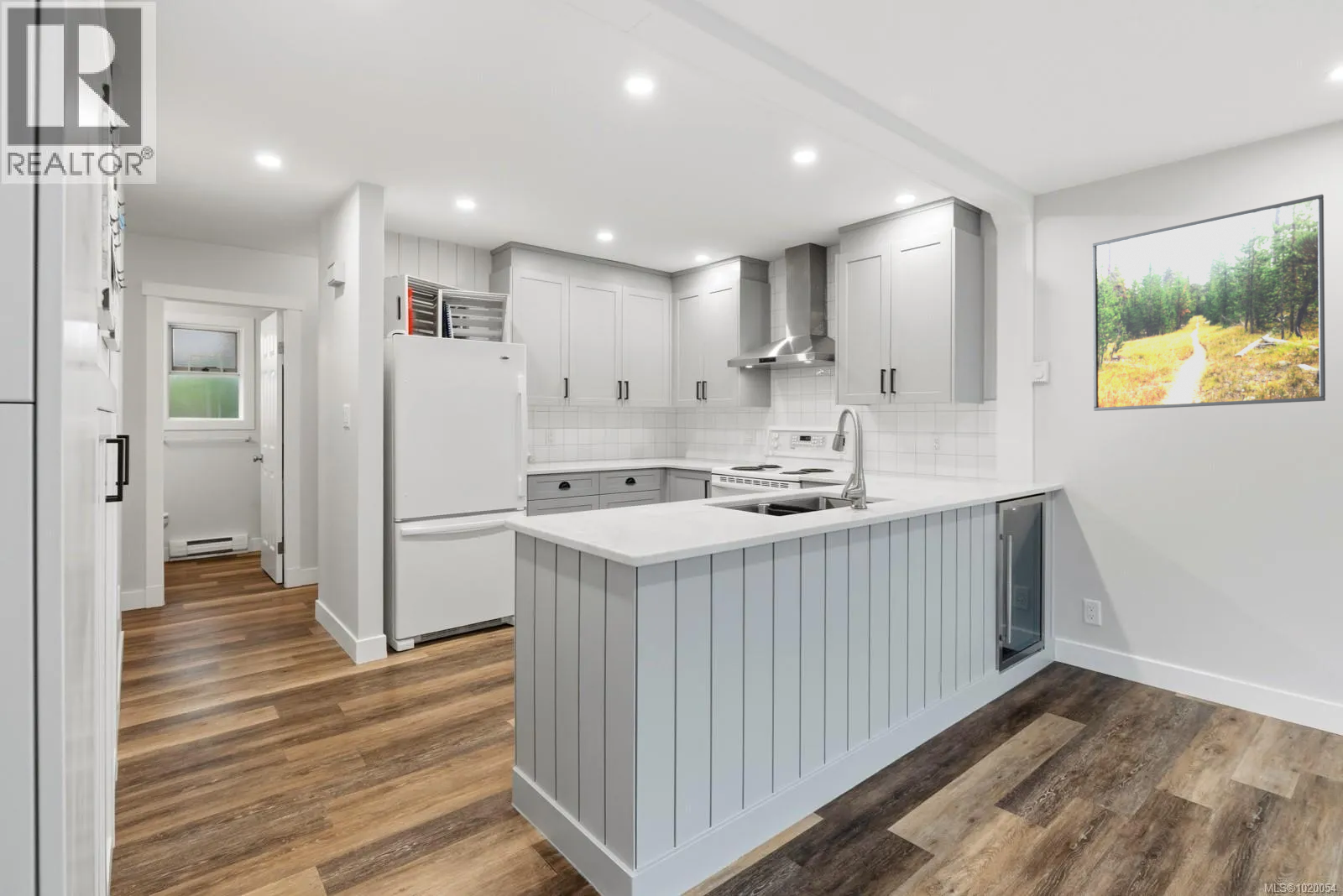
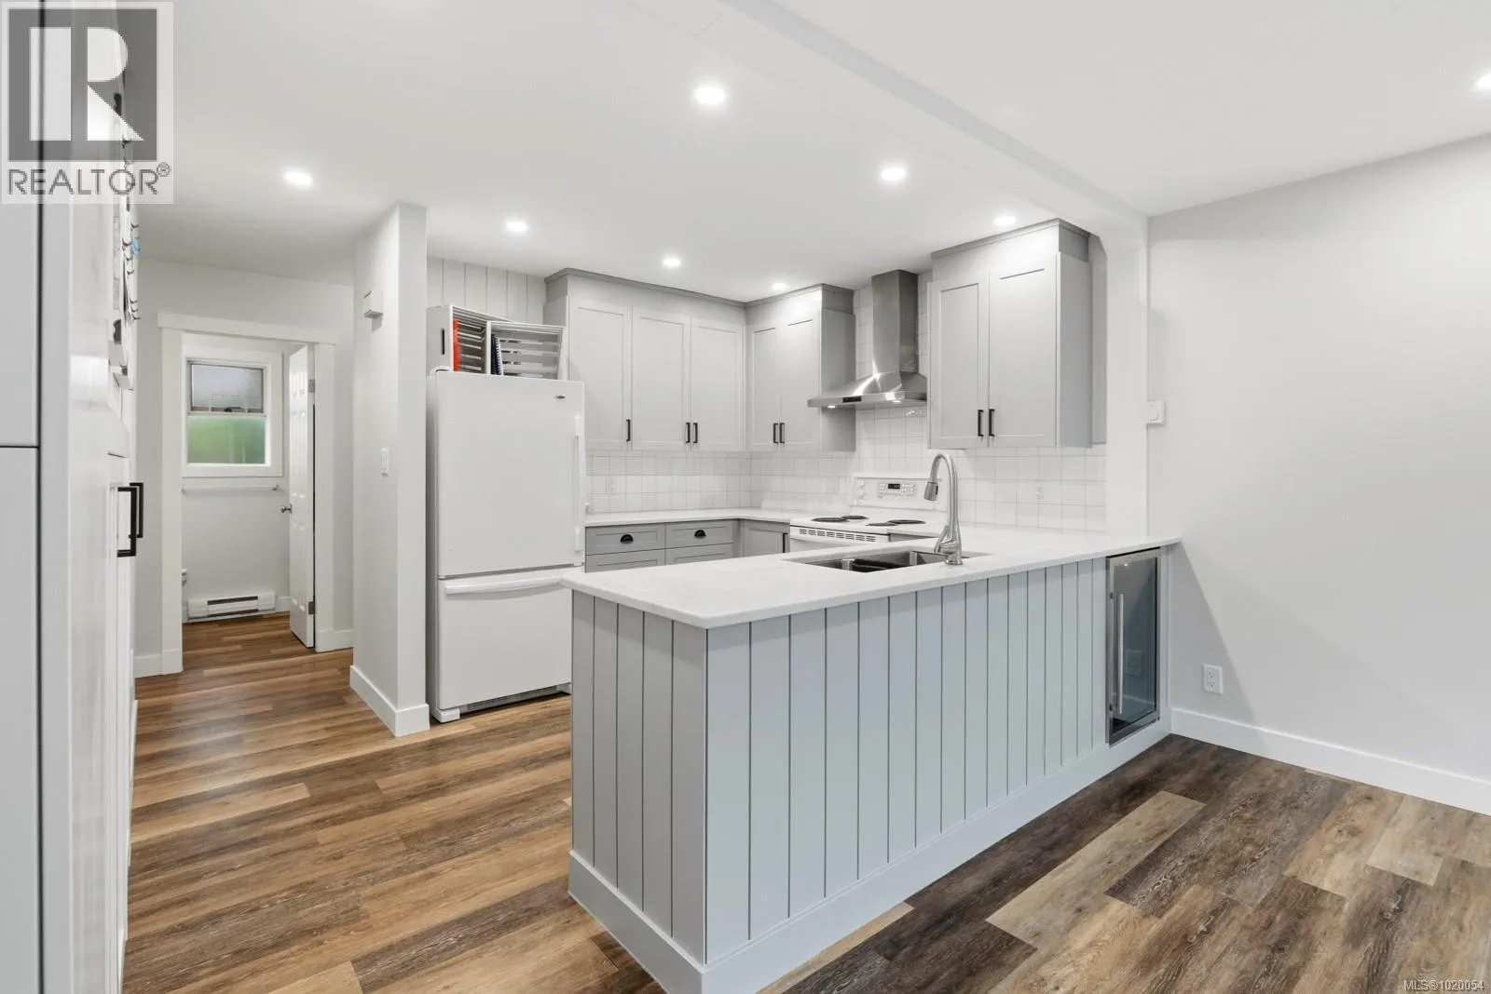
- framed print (1196, 314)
